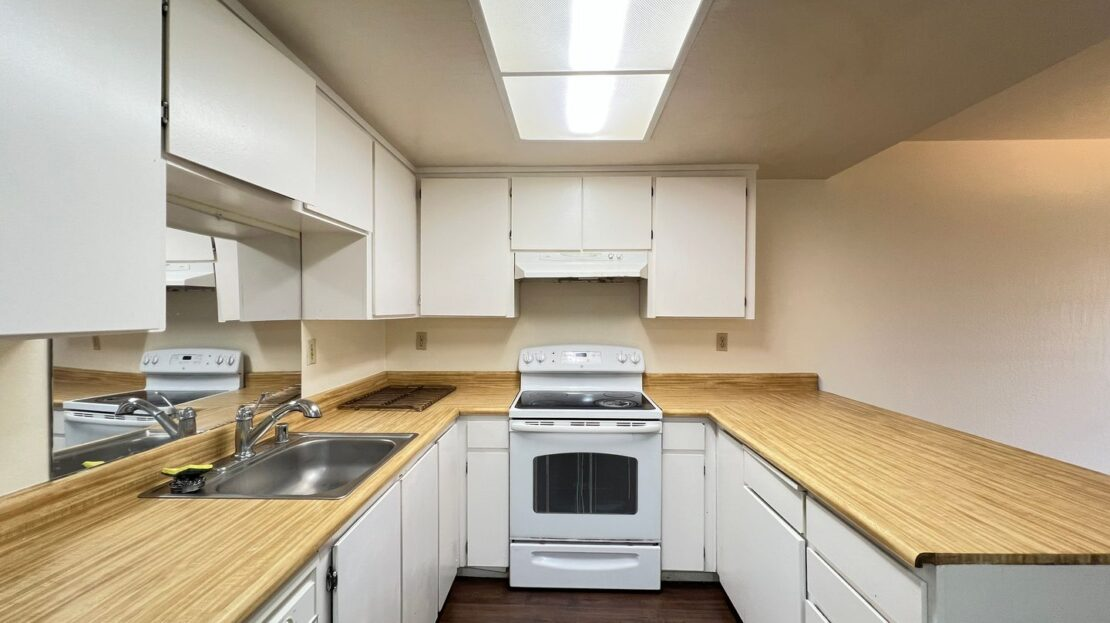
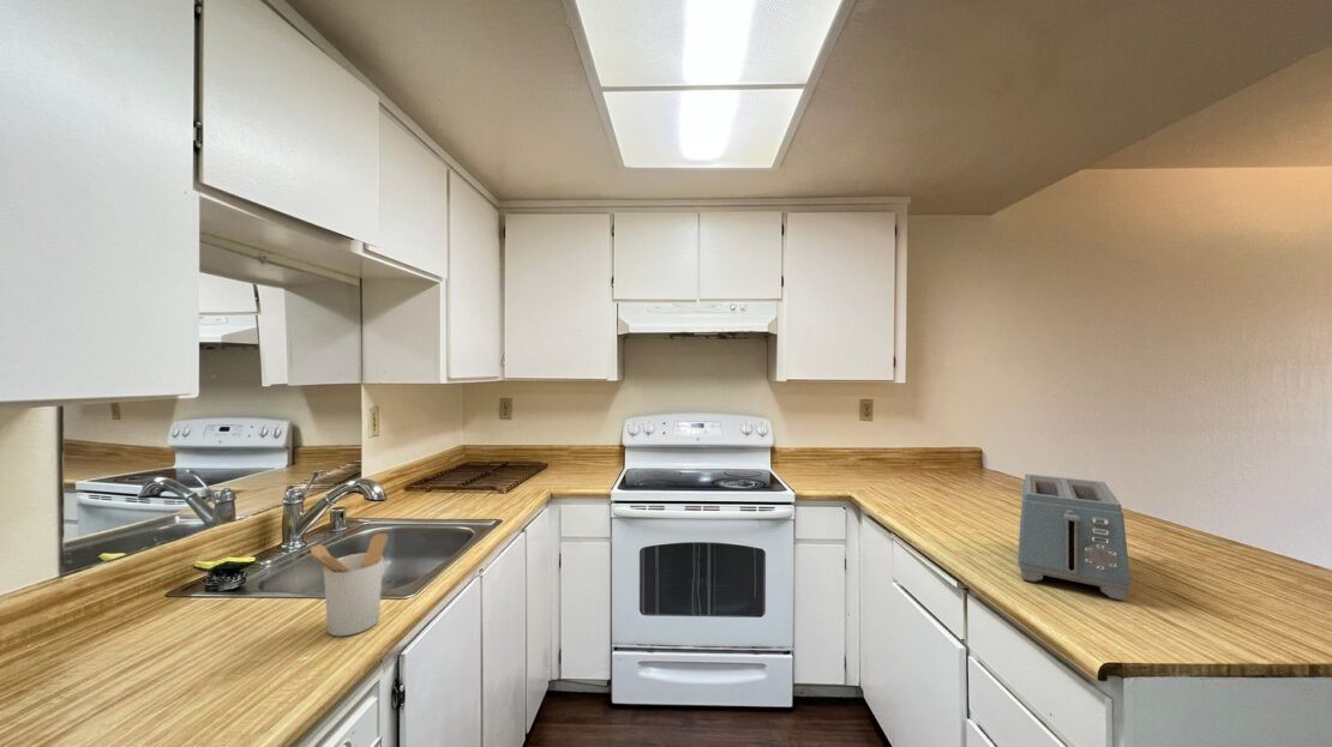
+ toaster (1067, 530)
+ utensil holder (343, 584)
